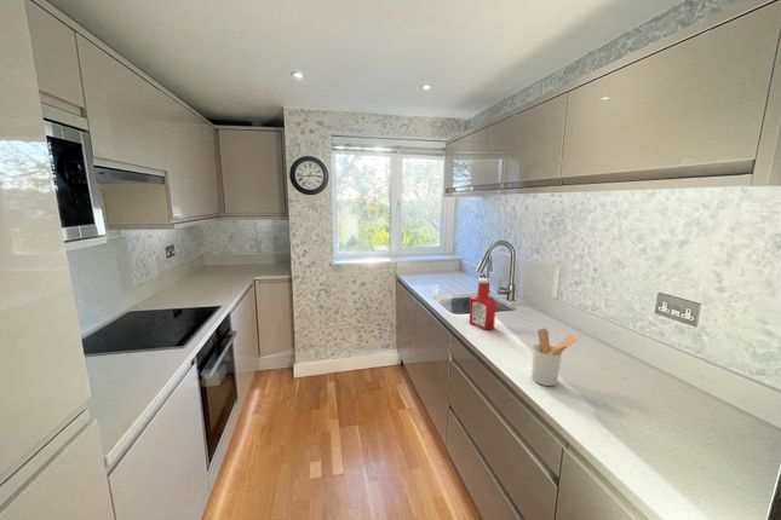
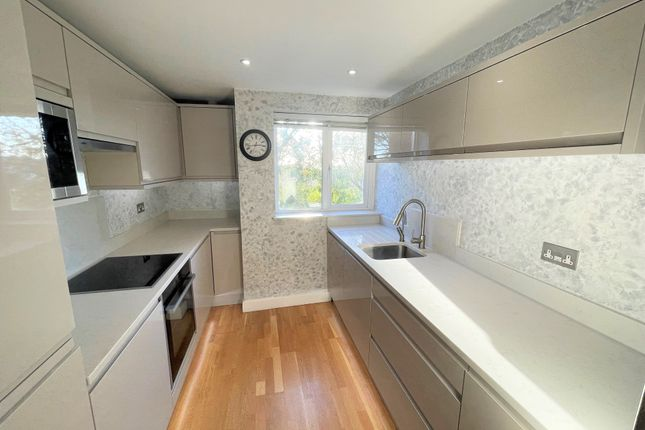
- utensil holder (553, 357)
- soap bottle (482, 302)
